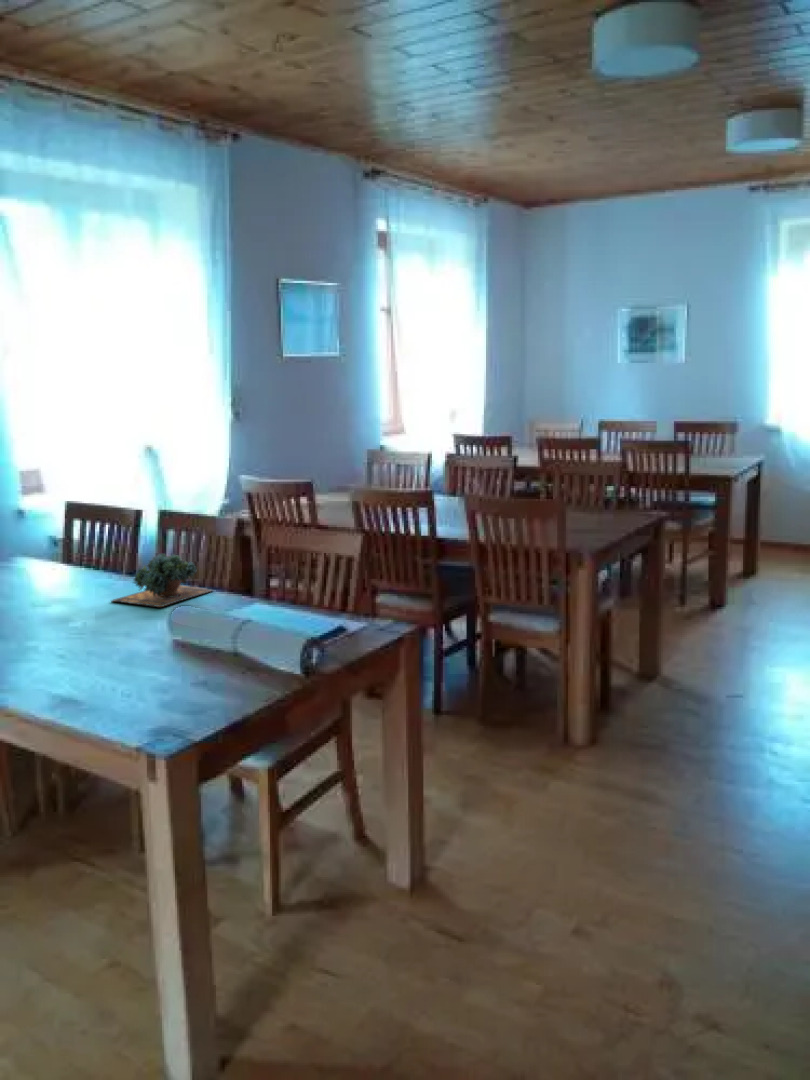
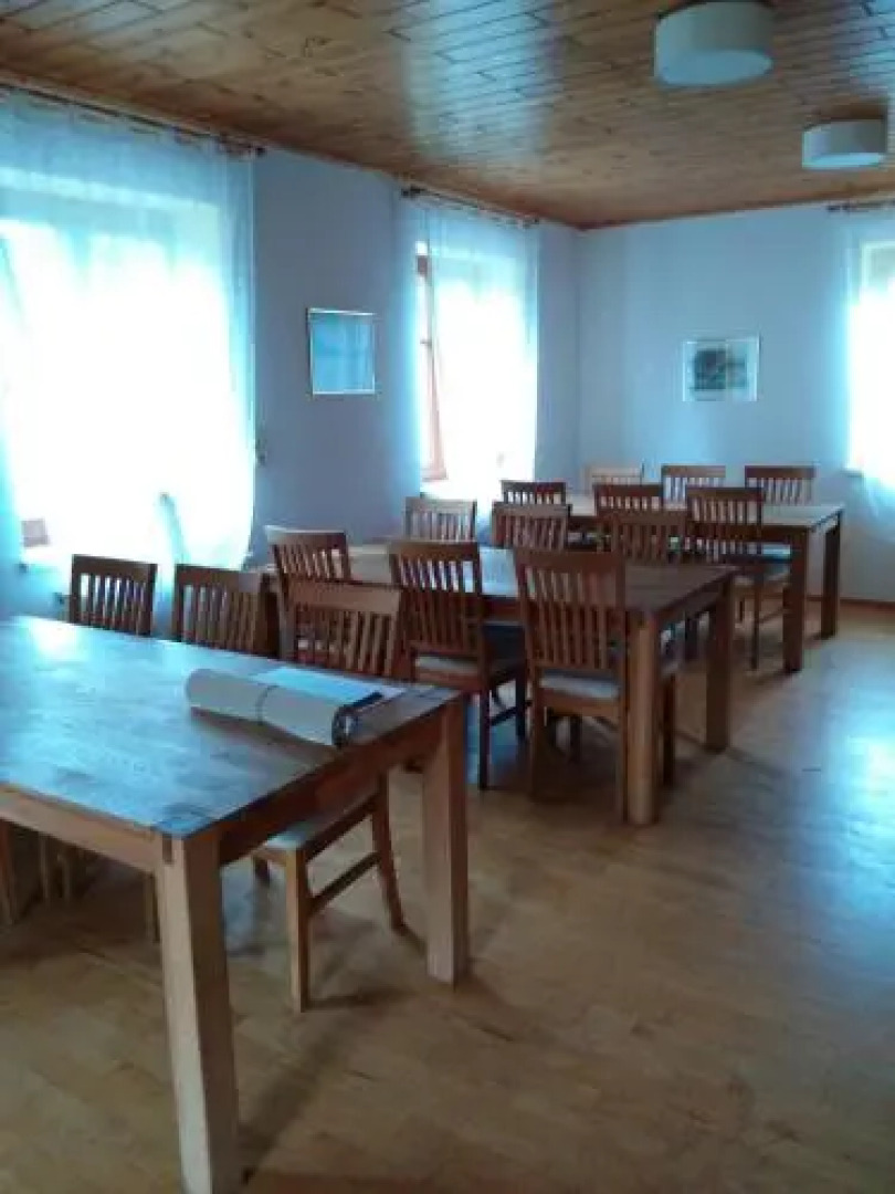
- succulent plant (162, 574)
